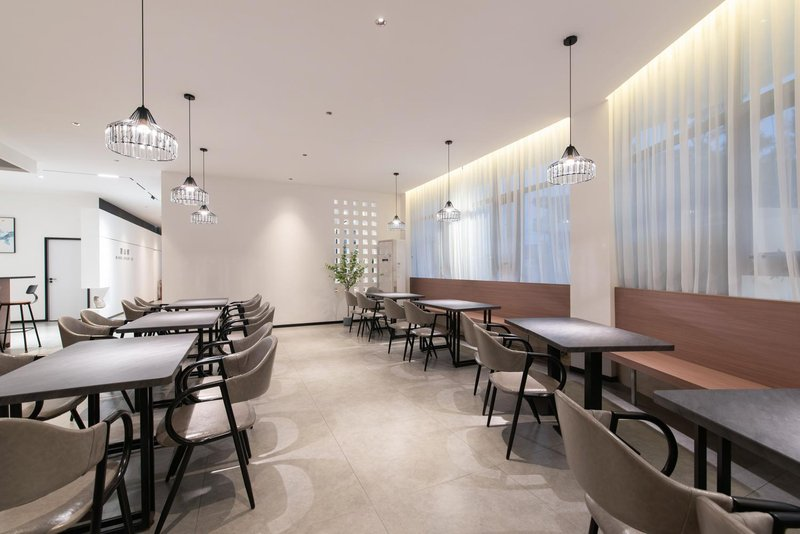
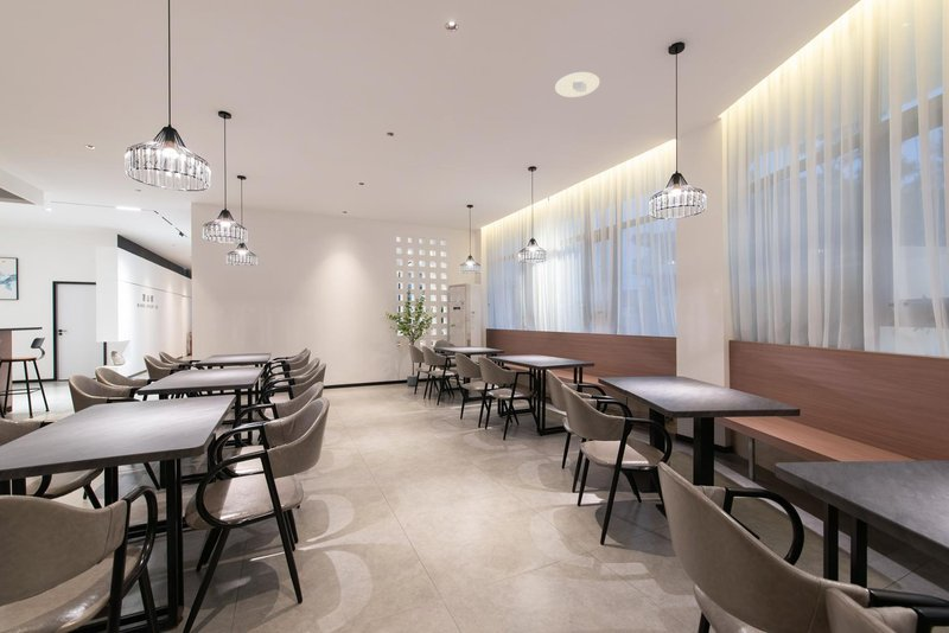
+ recessed light (577, 83)
